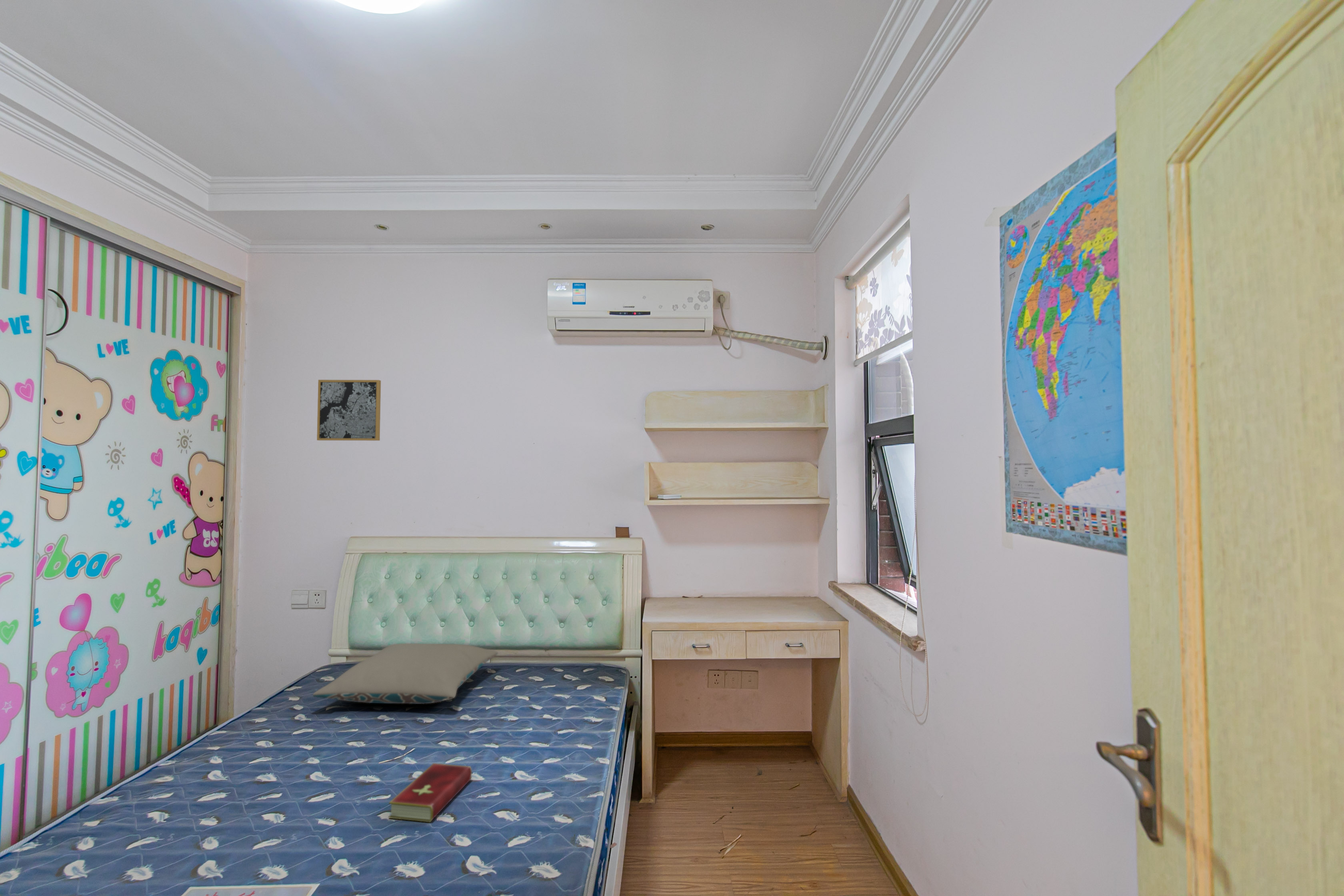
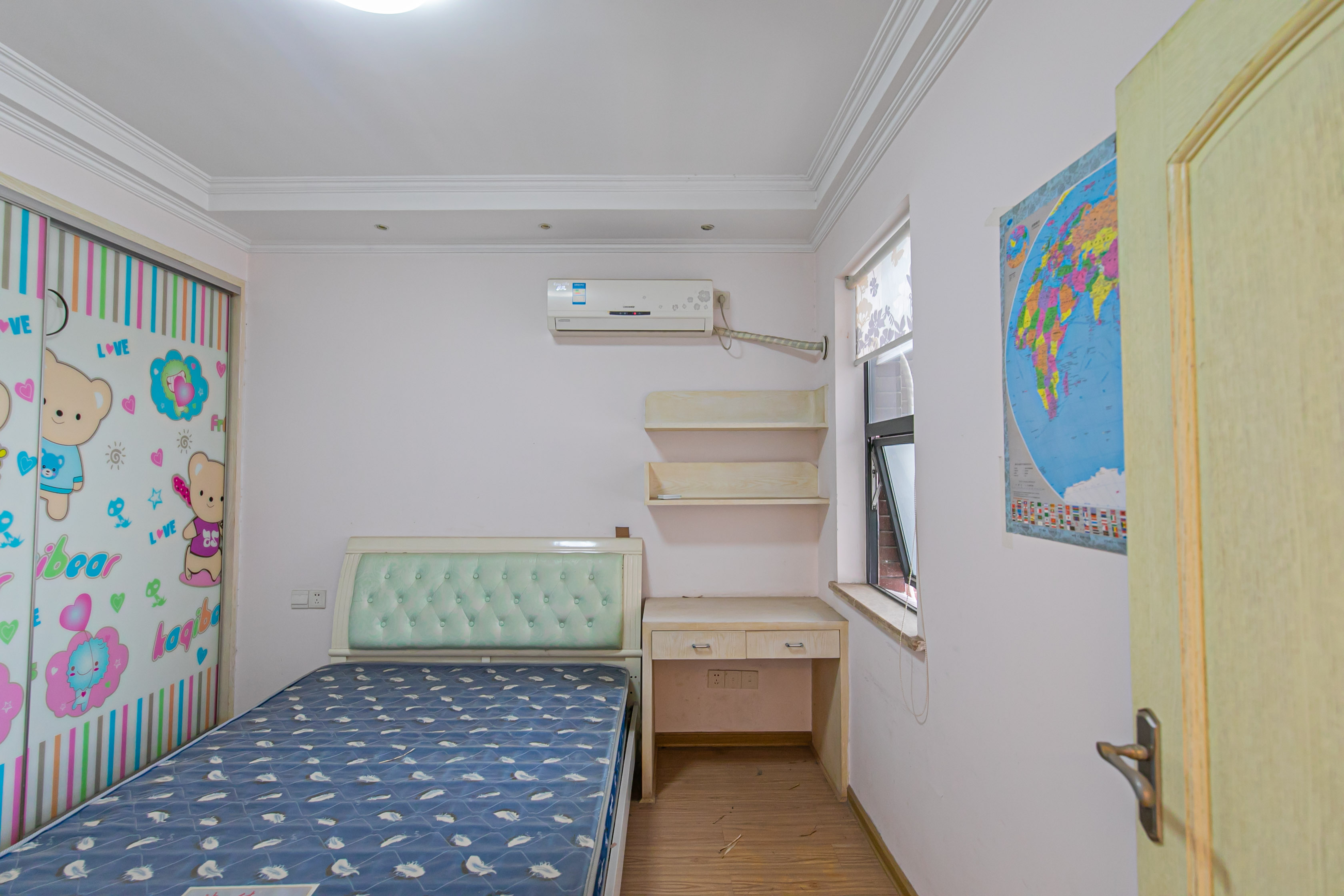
- wall art (349, 410)
- pillow (415, 671)
- hardcover book (432, 790)
